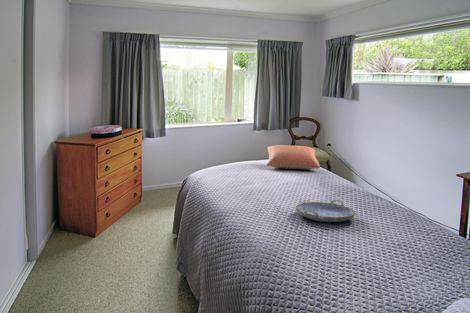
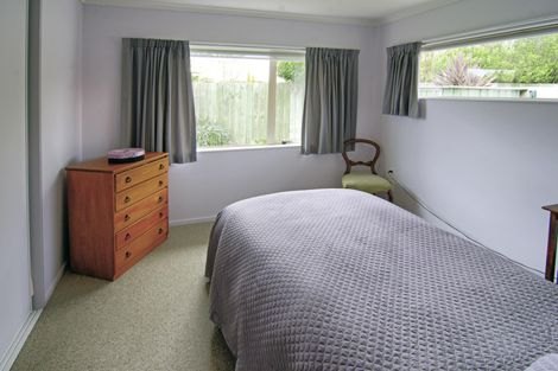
- pillow (291, 156)
- serving tray (324, 210)
